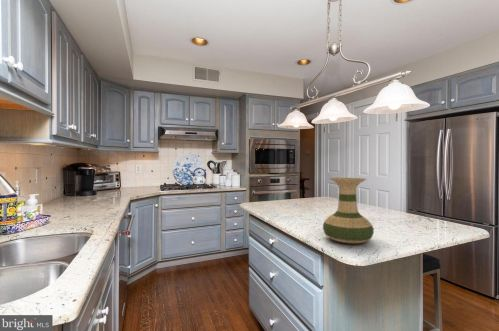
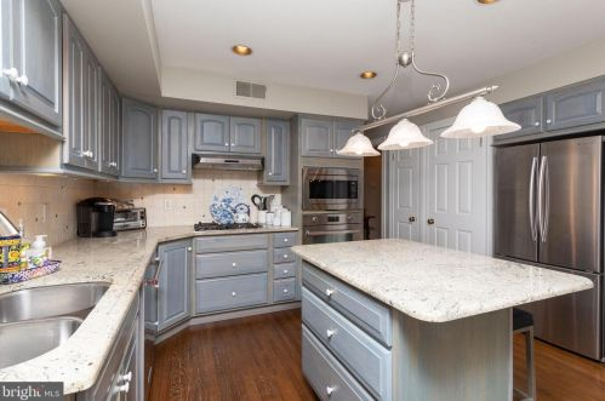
- vase (347, 209)
